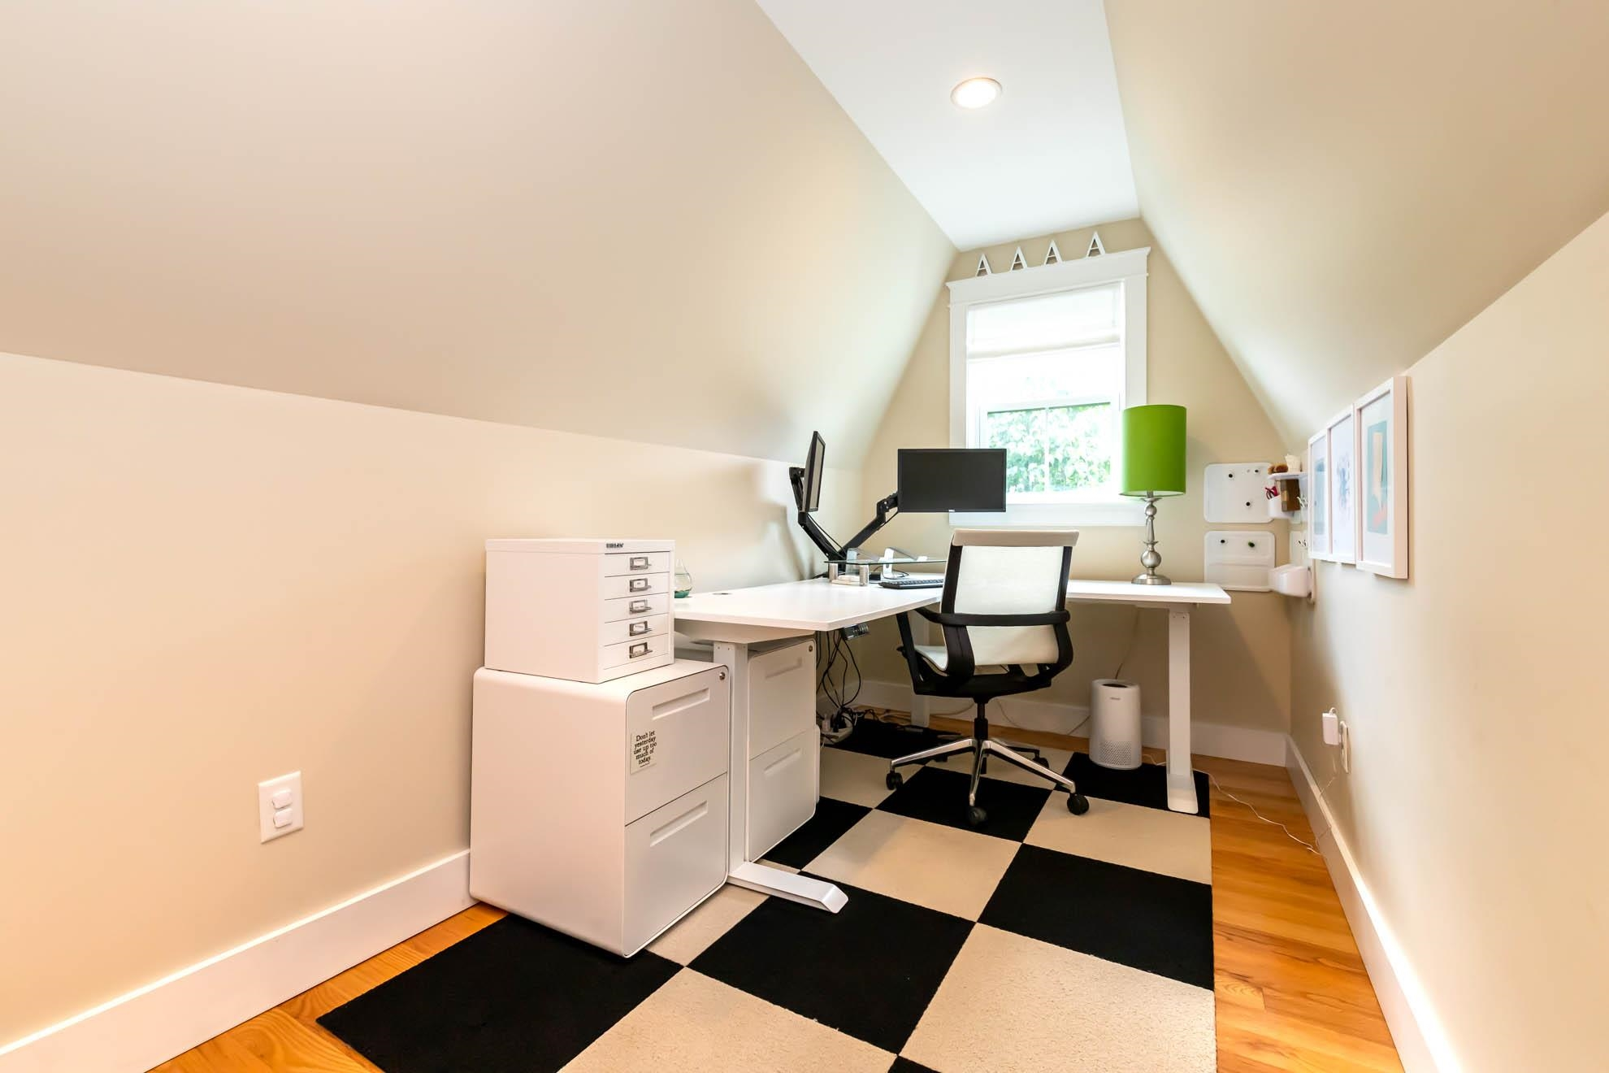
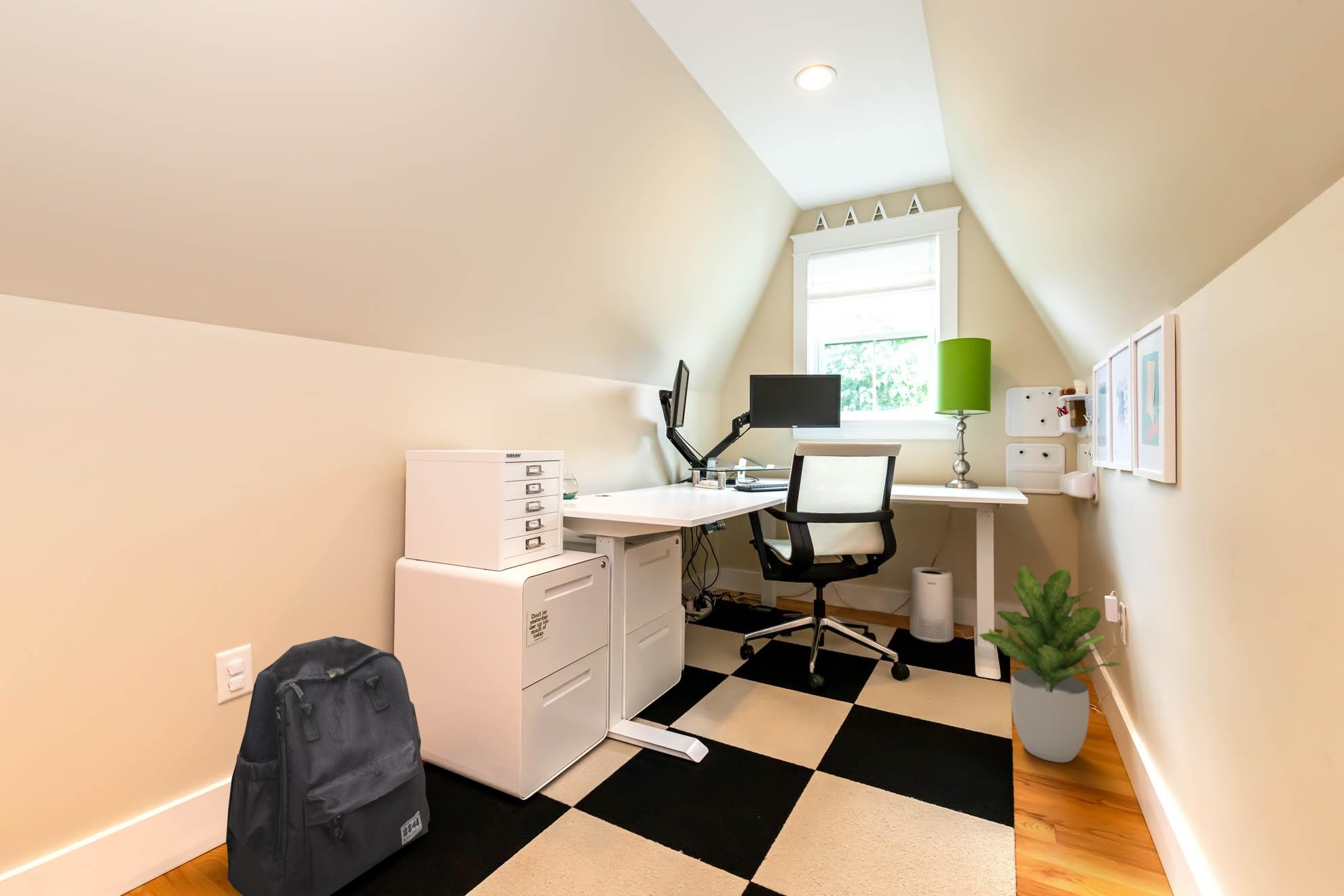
+ potted plant (1044, 656)
+ backpack (331, 749)
